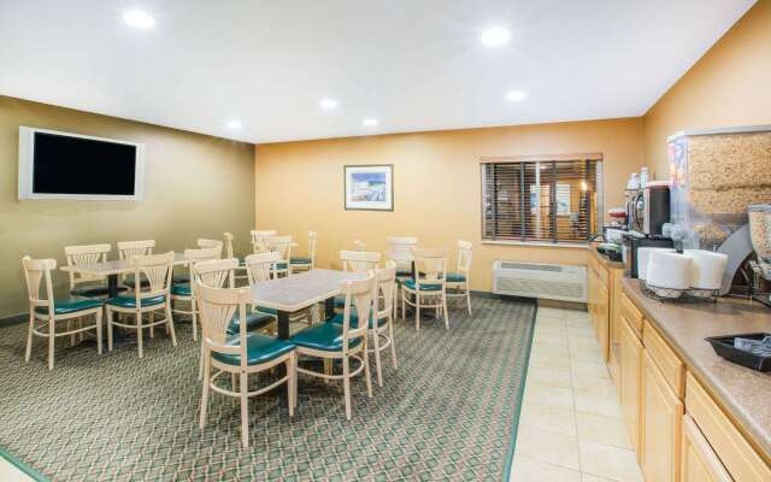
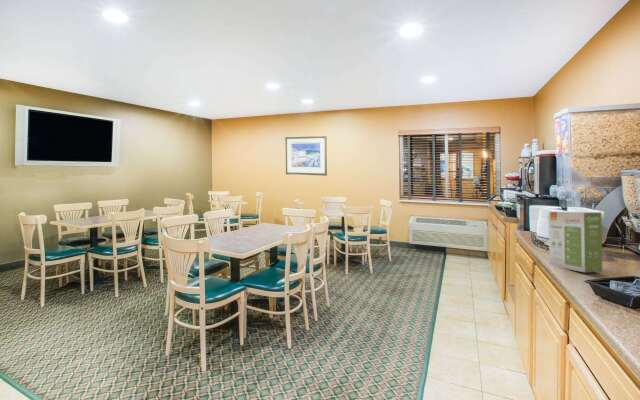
+ food box (574, 240)
